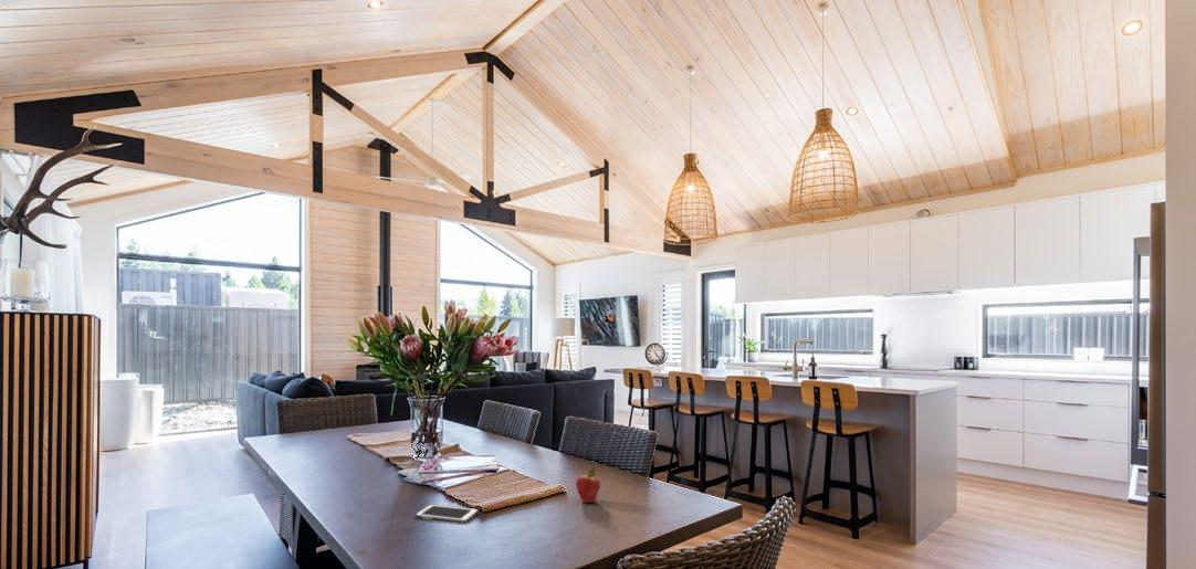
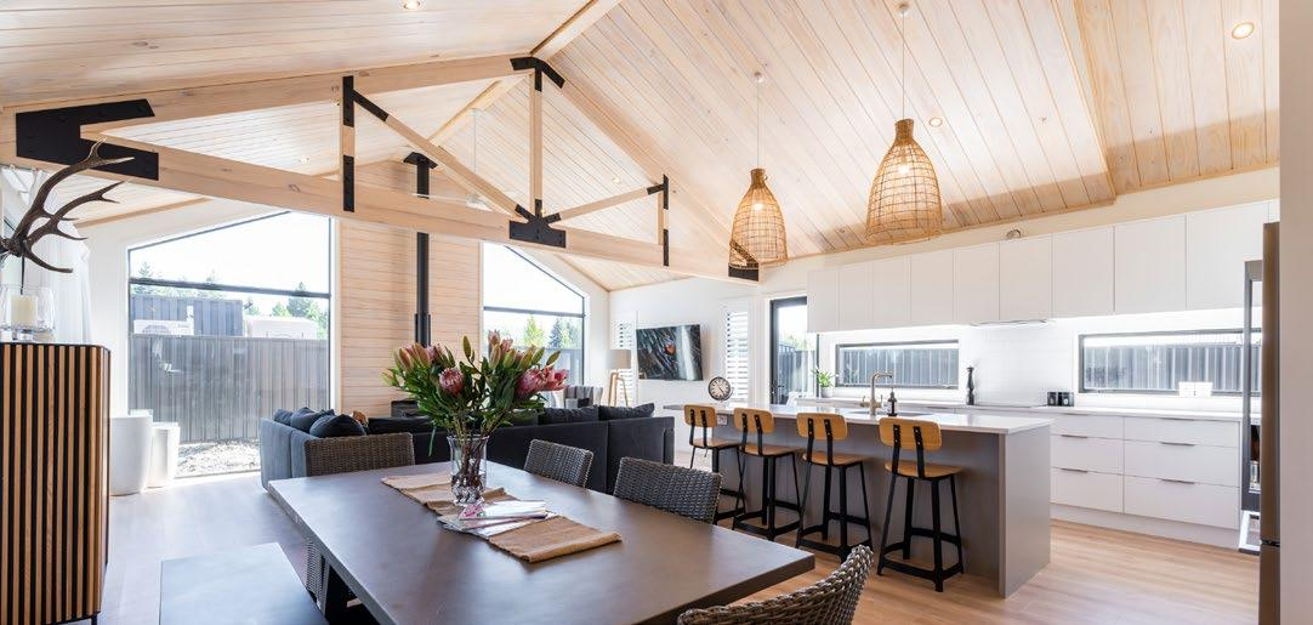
- fruit (588, 483)
- cell phone (447, 513)
